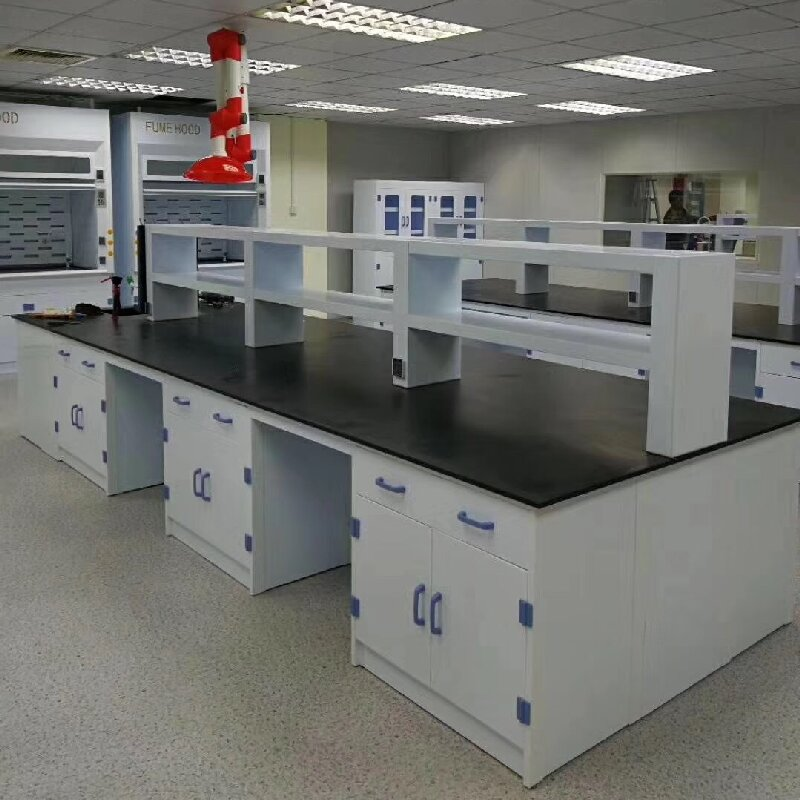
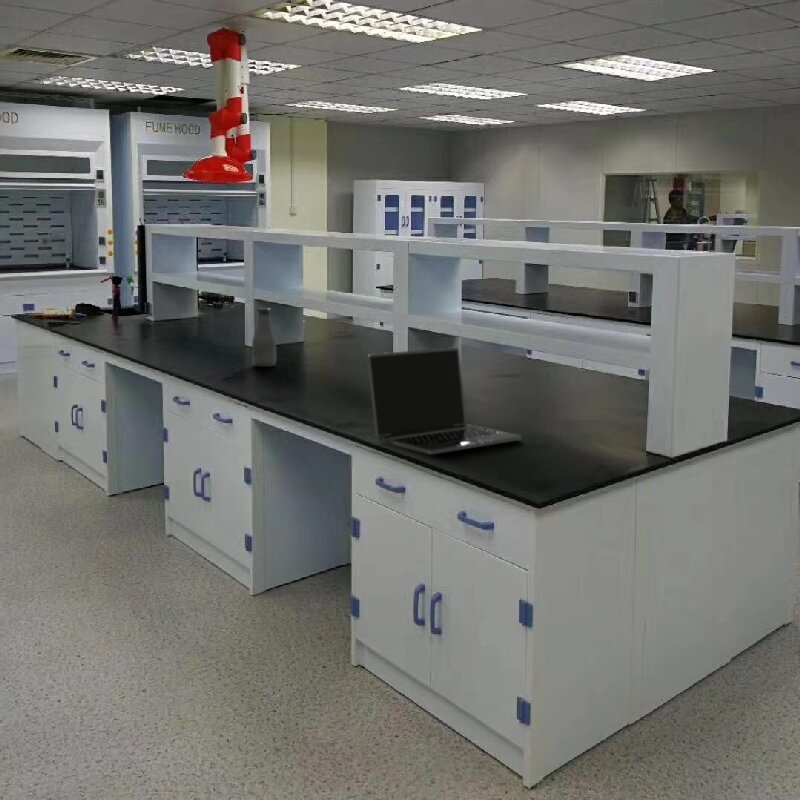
+ laptop (444, 397)
+ bottle (263, 337)
